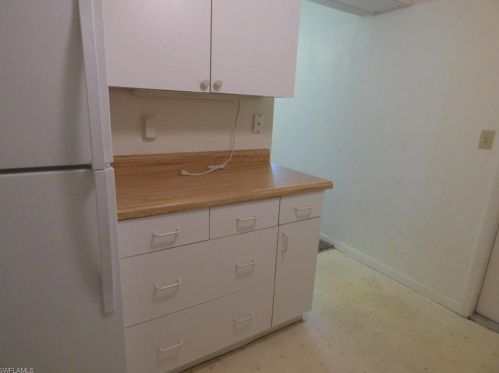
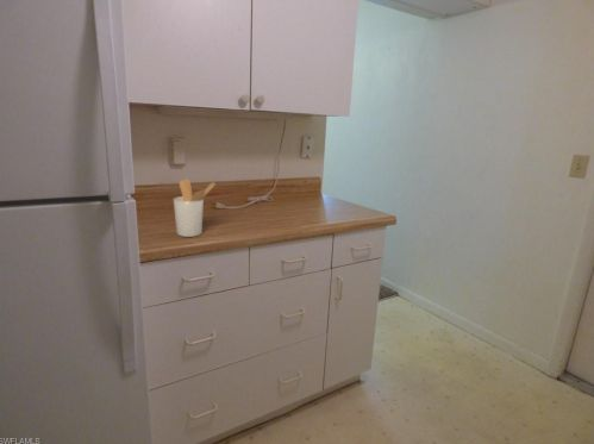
+ utensil holder (195, 207)
